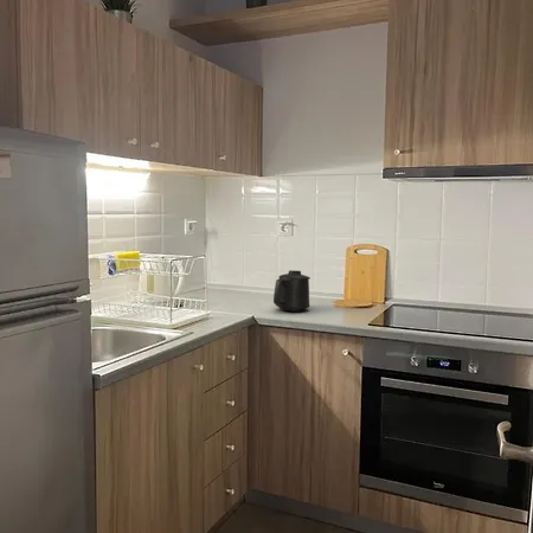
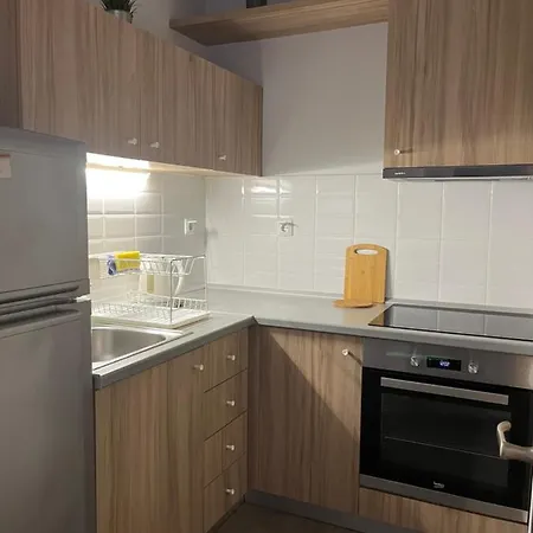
- mug (291, 290)
